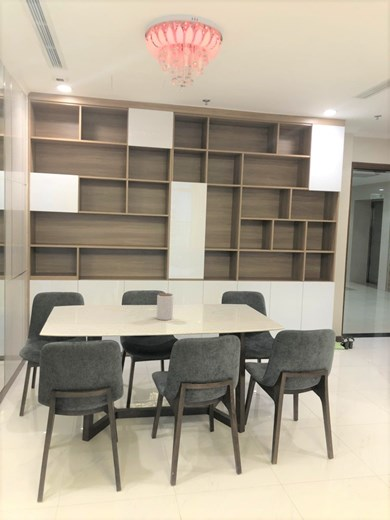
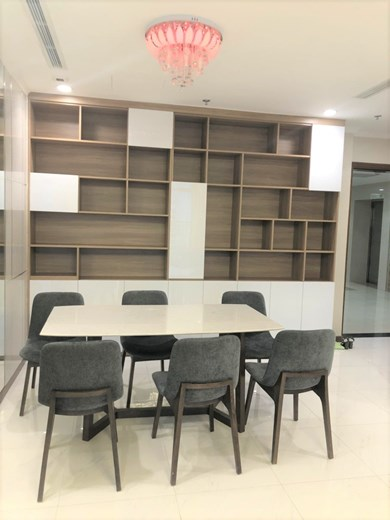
- jar (164, 306)
